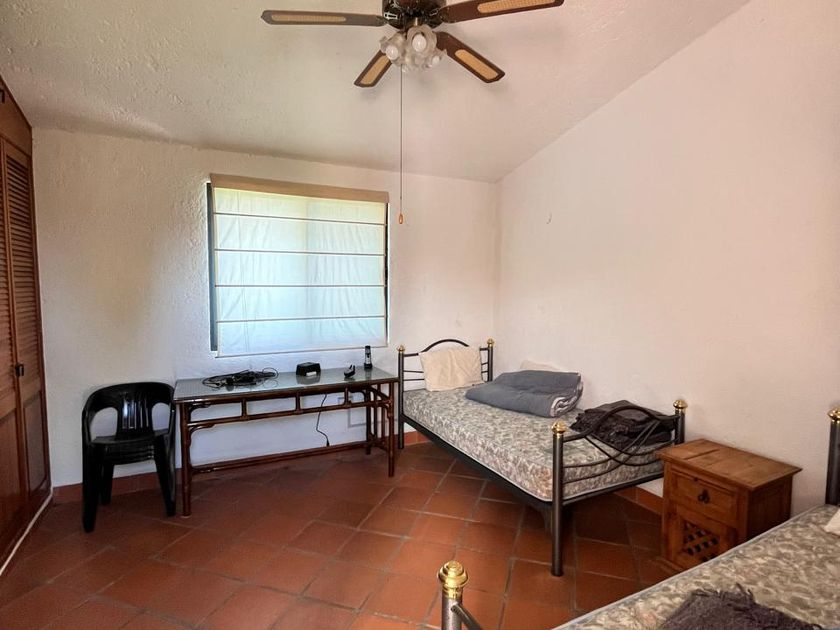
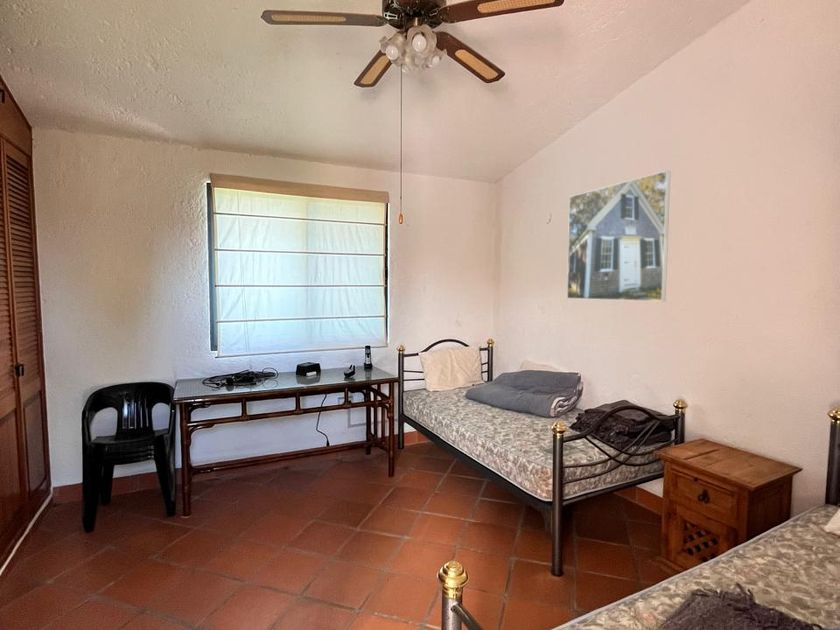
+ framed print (612, 243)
